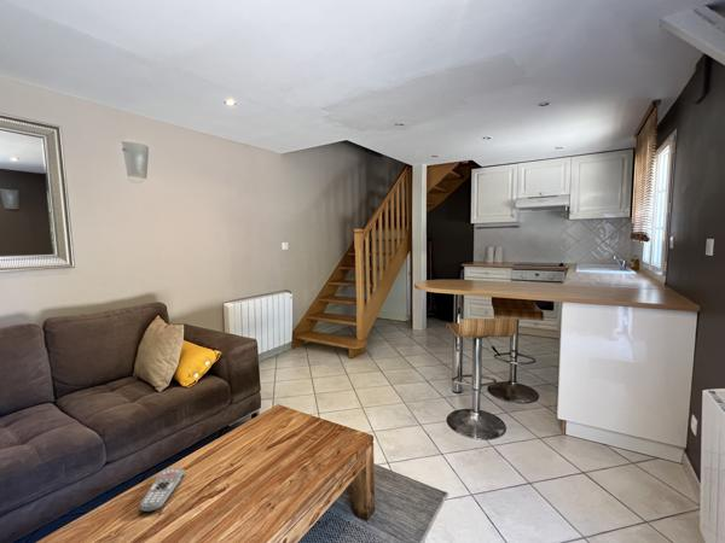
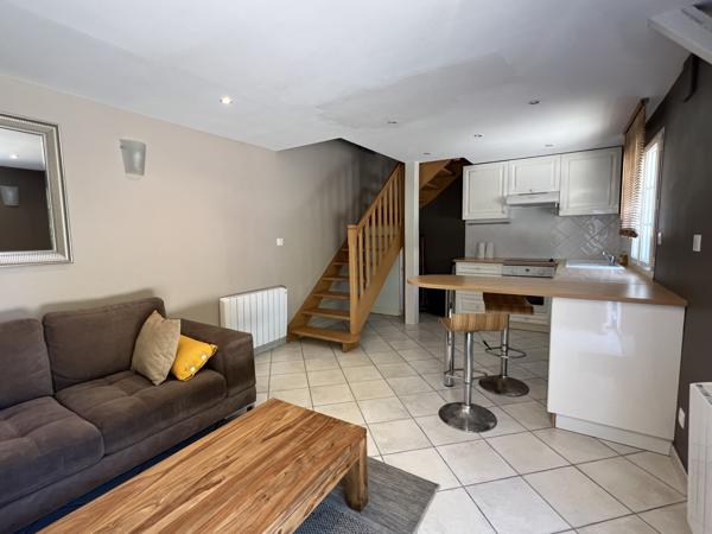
- remote control (162, 489)
